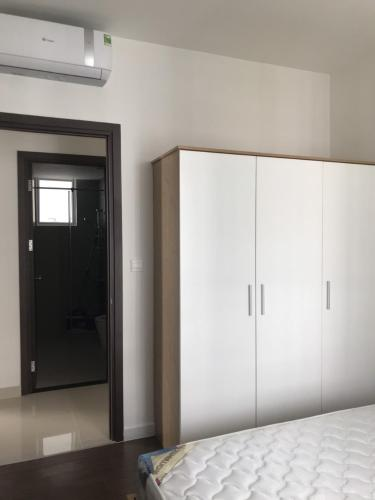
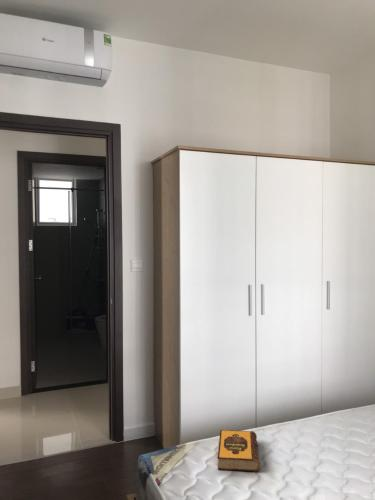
+ hardback book (238, 448)
